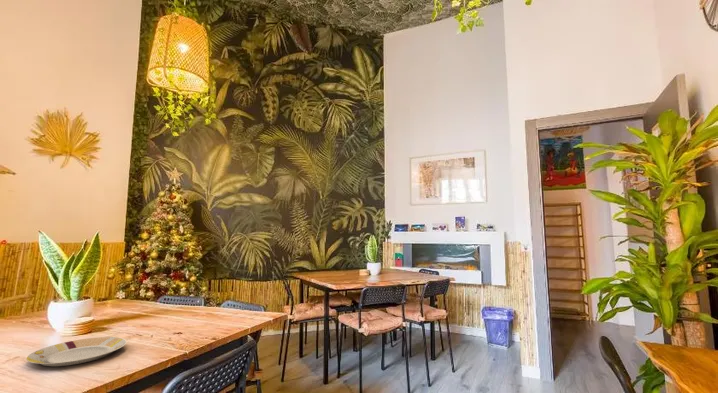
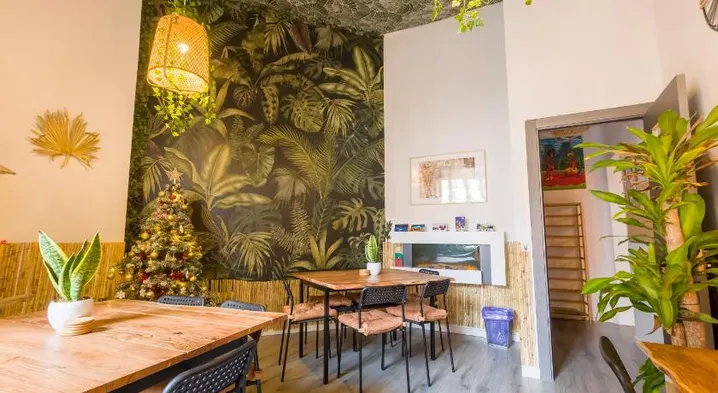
- plate (79, 351)
